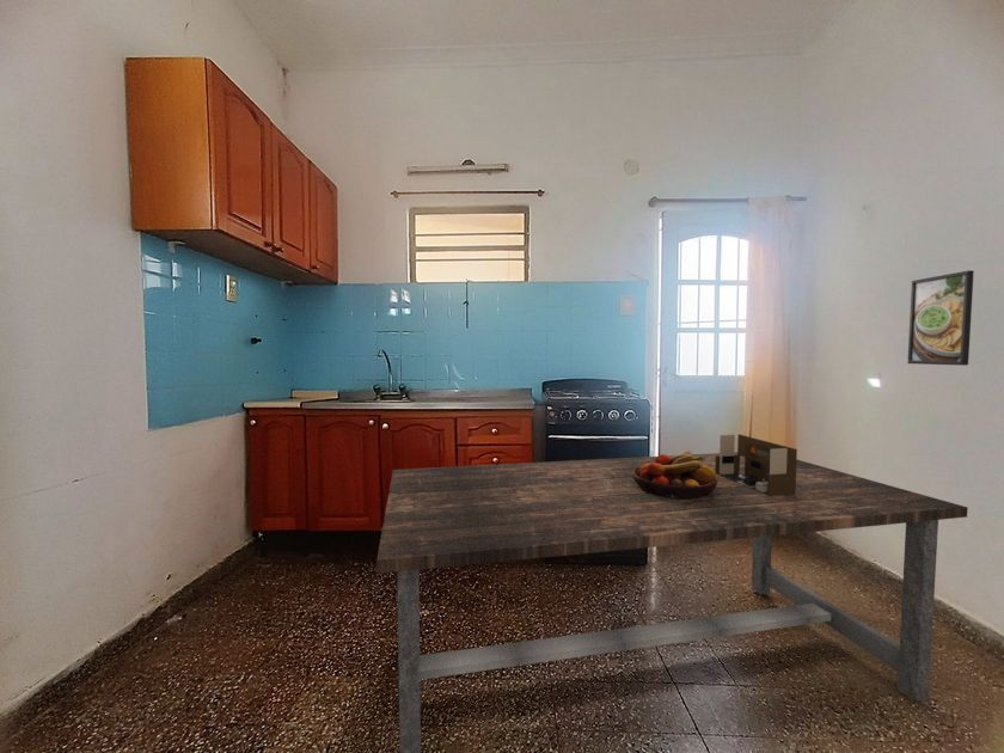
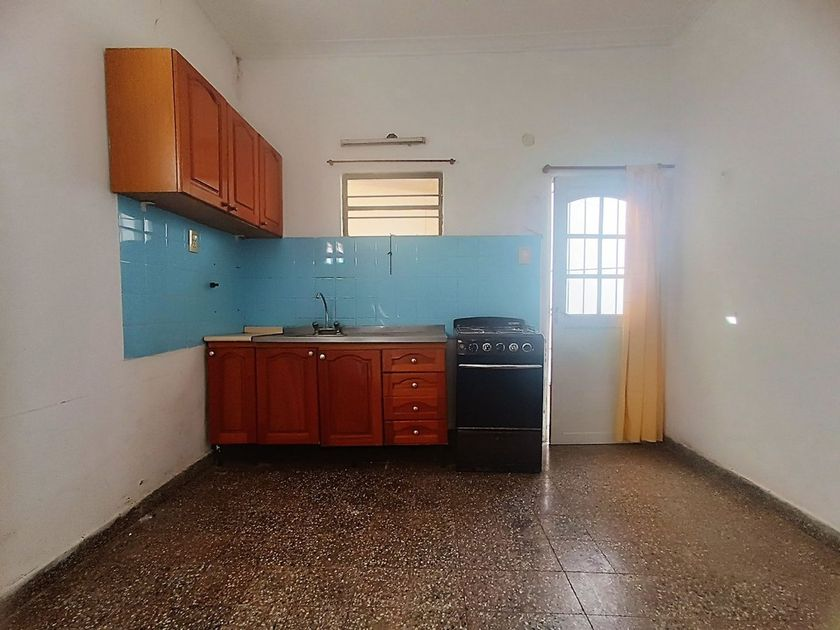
- dining table (638, 547)
- fruit bowl (673, 470)
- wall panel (752, 461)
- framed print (938, 320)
